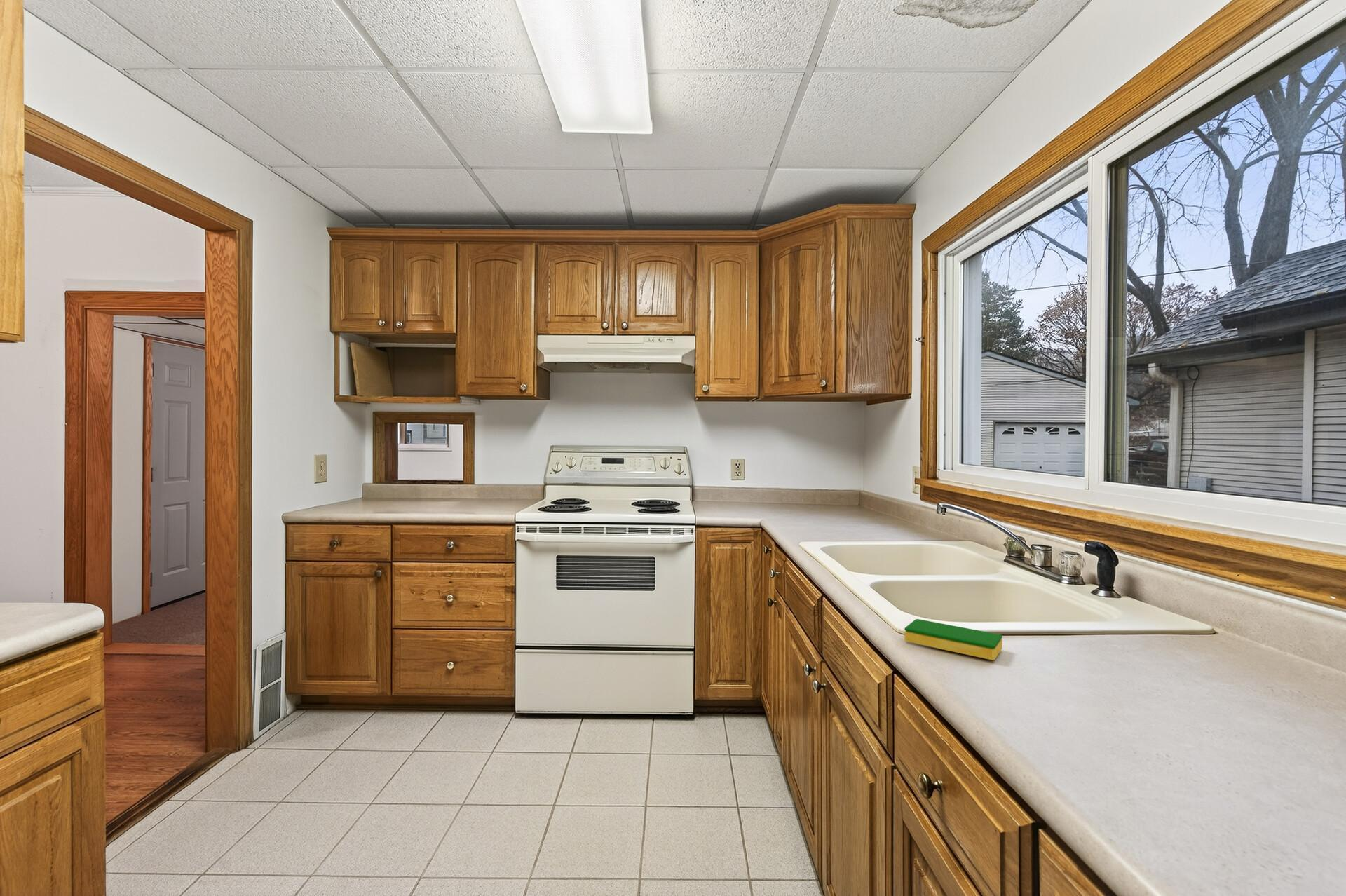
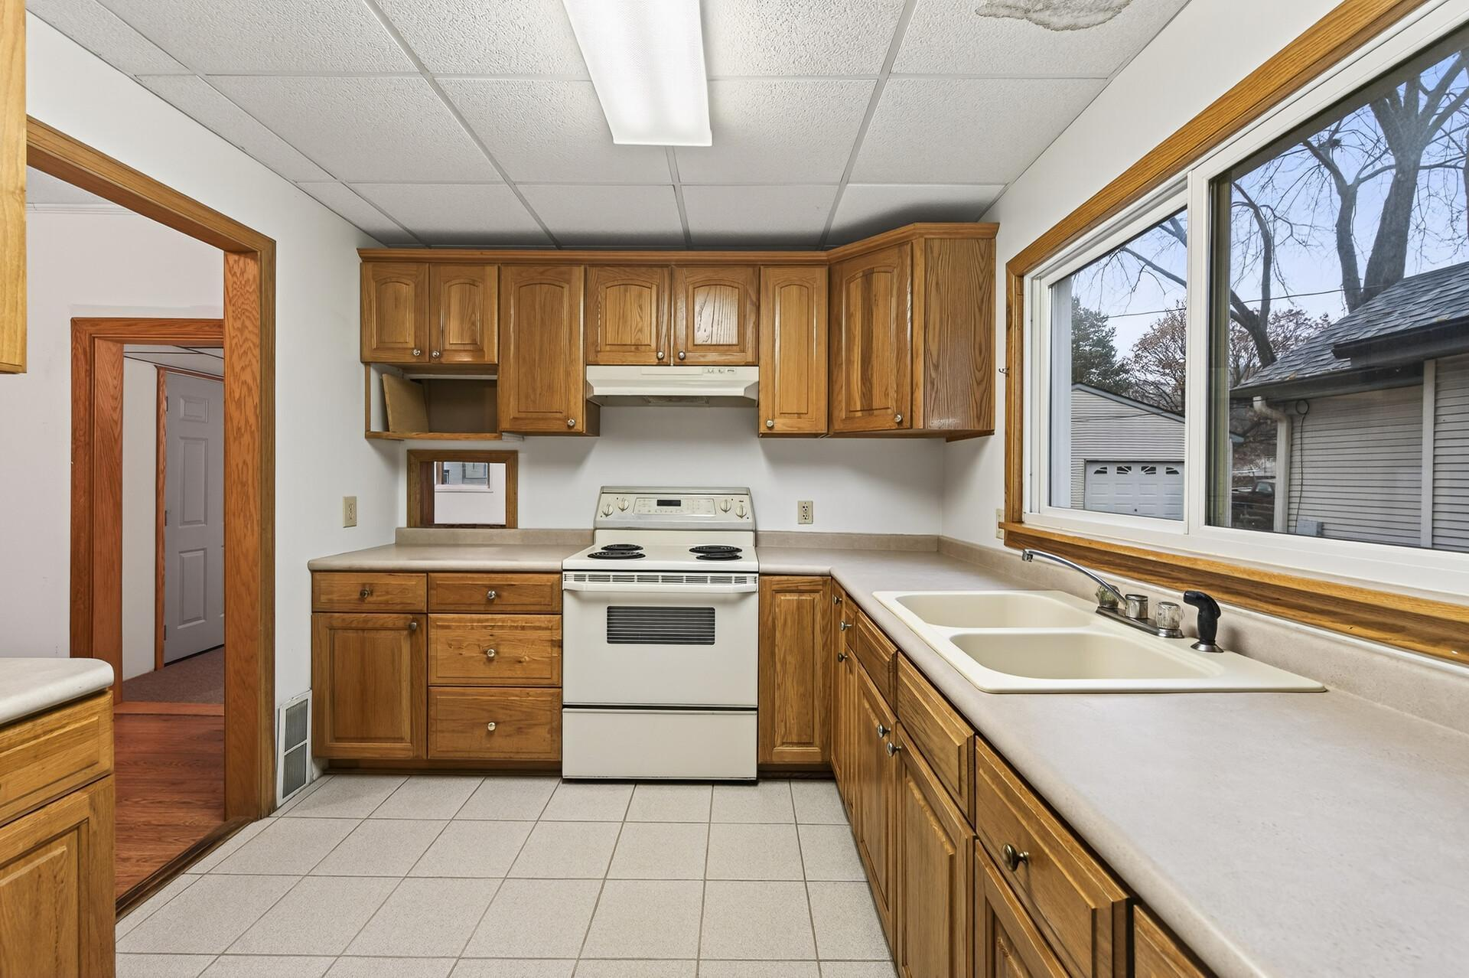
- dish sponge (952, 638)
